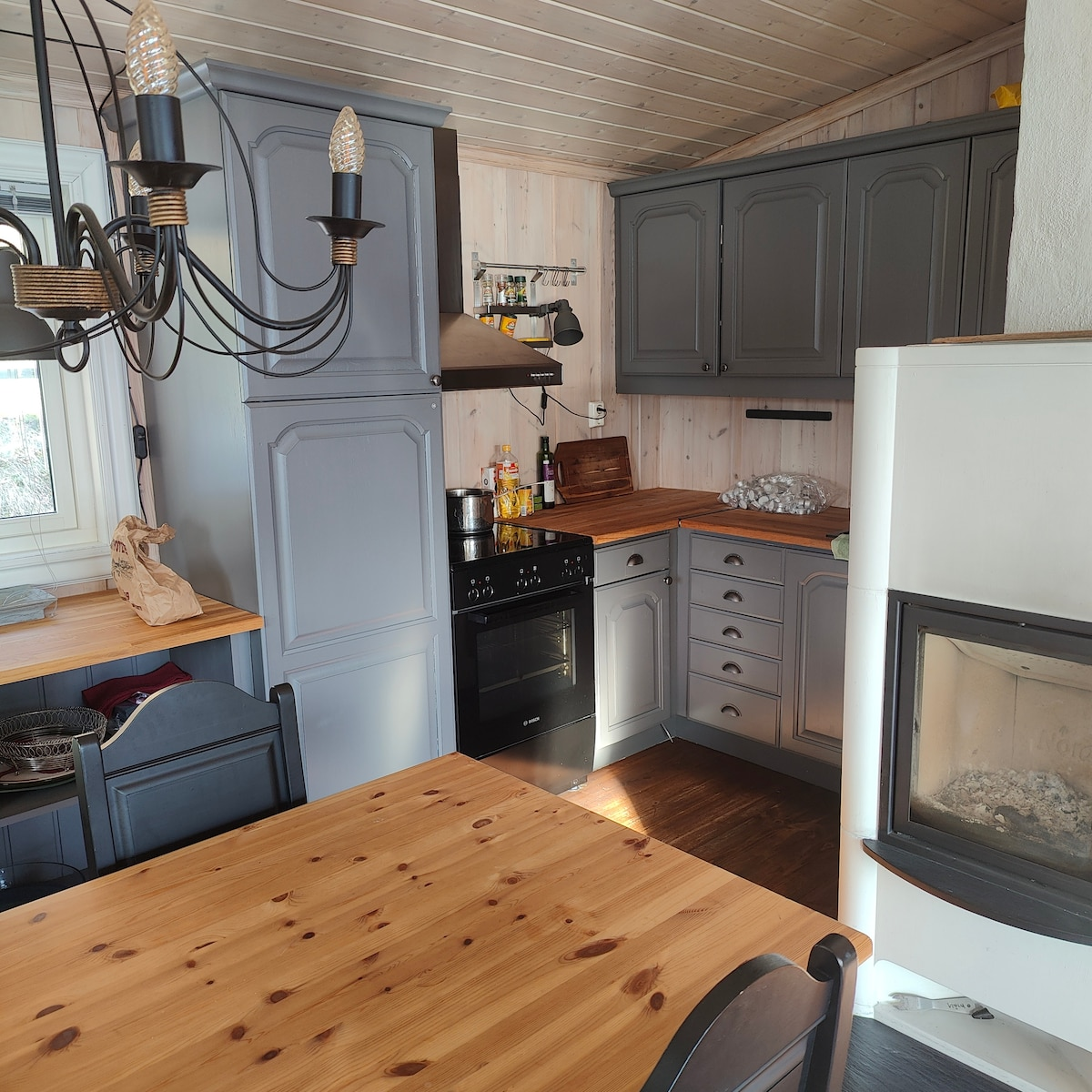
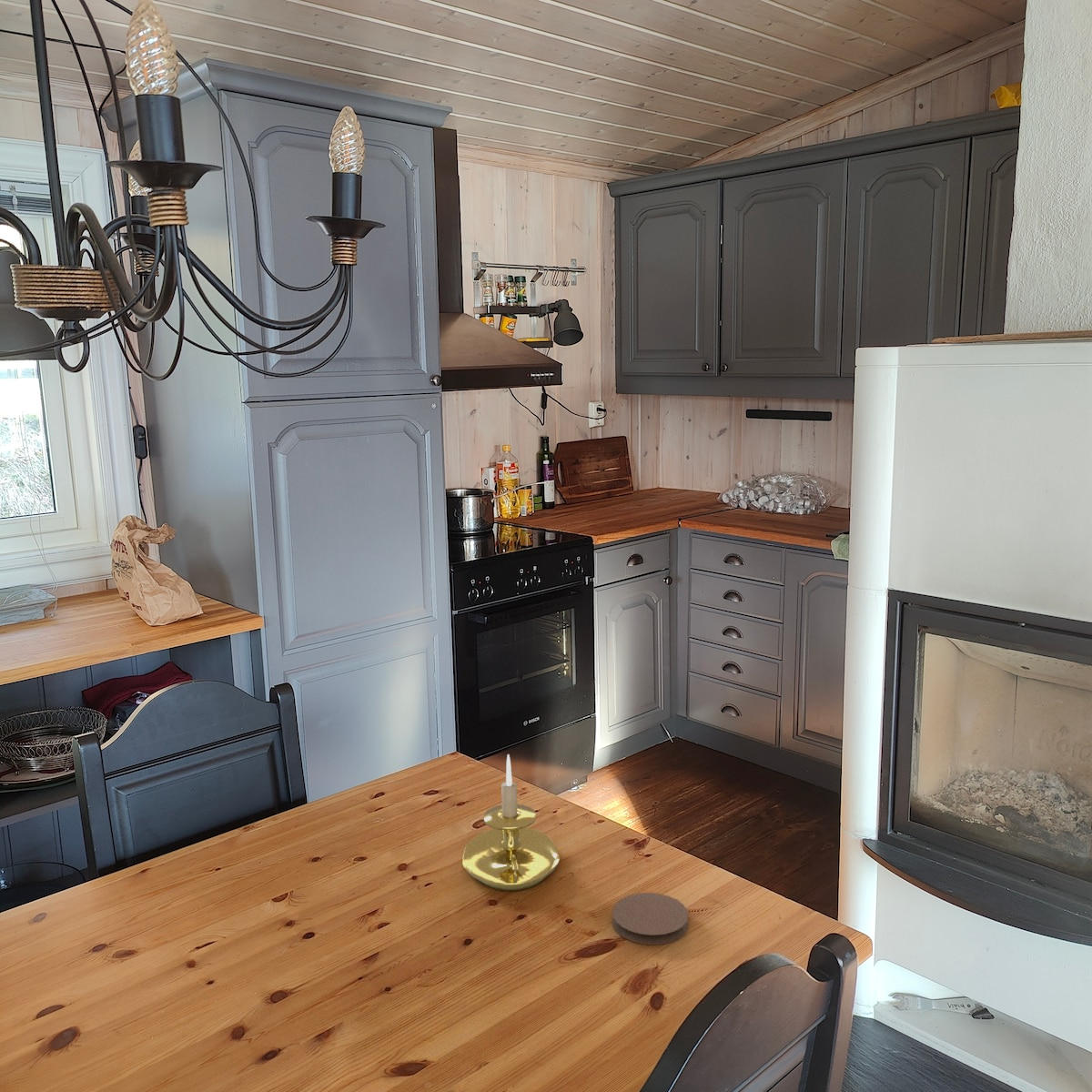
+ candle holder (510, 814)
+ coaster (650, 917)
